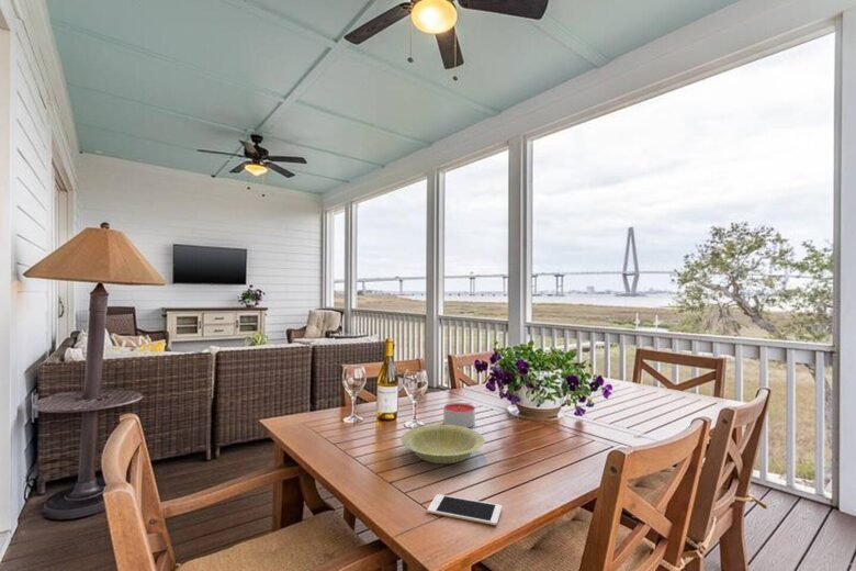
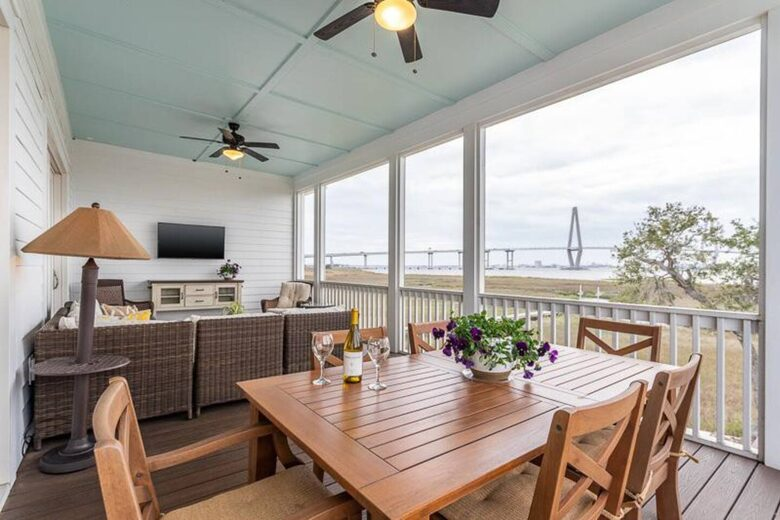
- cell phone (464, 508)
- candle (459, 414)
- bowl (442, 446)
